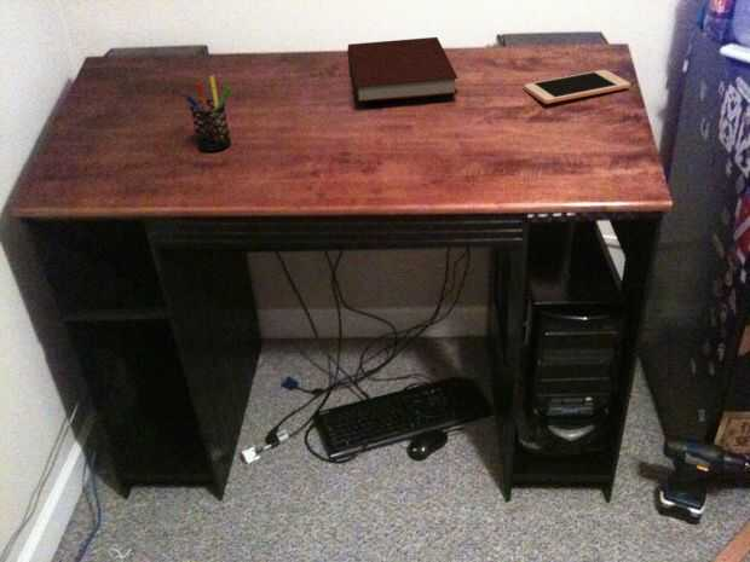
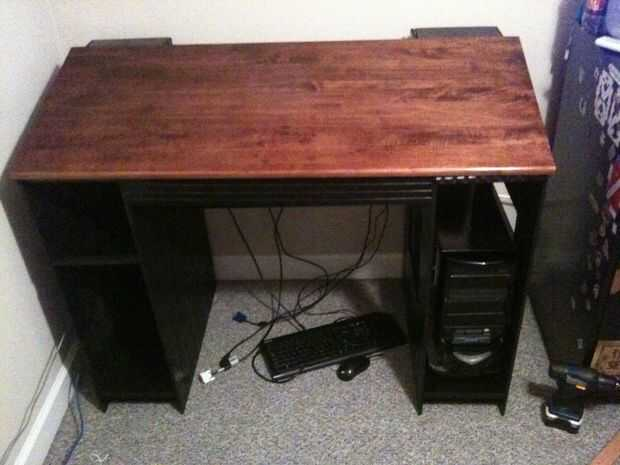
- cell phone (576, 86)
- pen holder (212, 111)
- notebook (399, 66)
